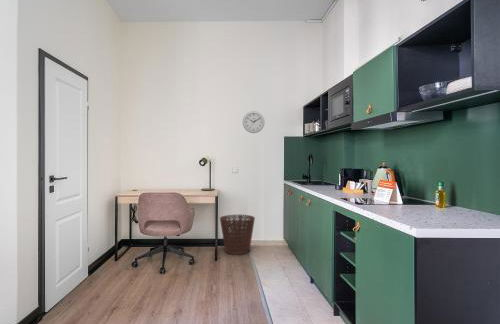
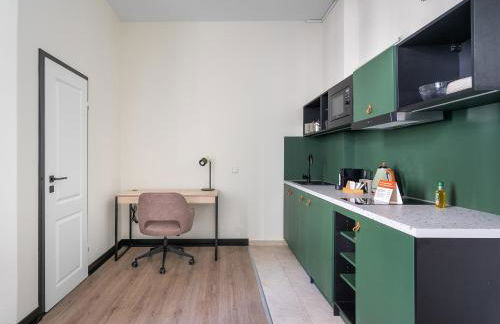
- basket (237, 234)
- wall clock (253, 122)
